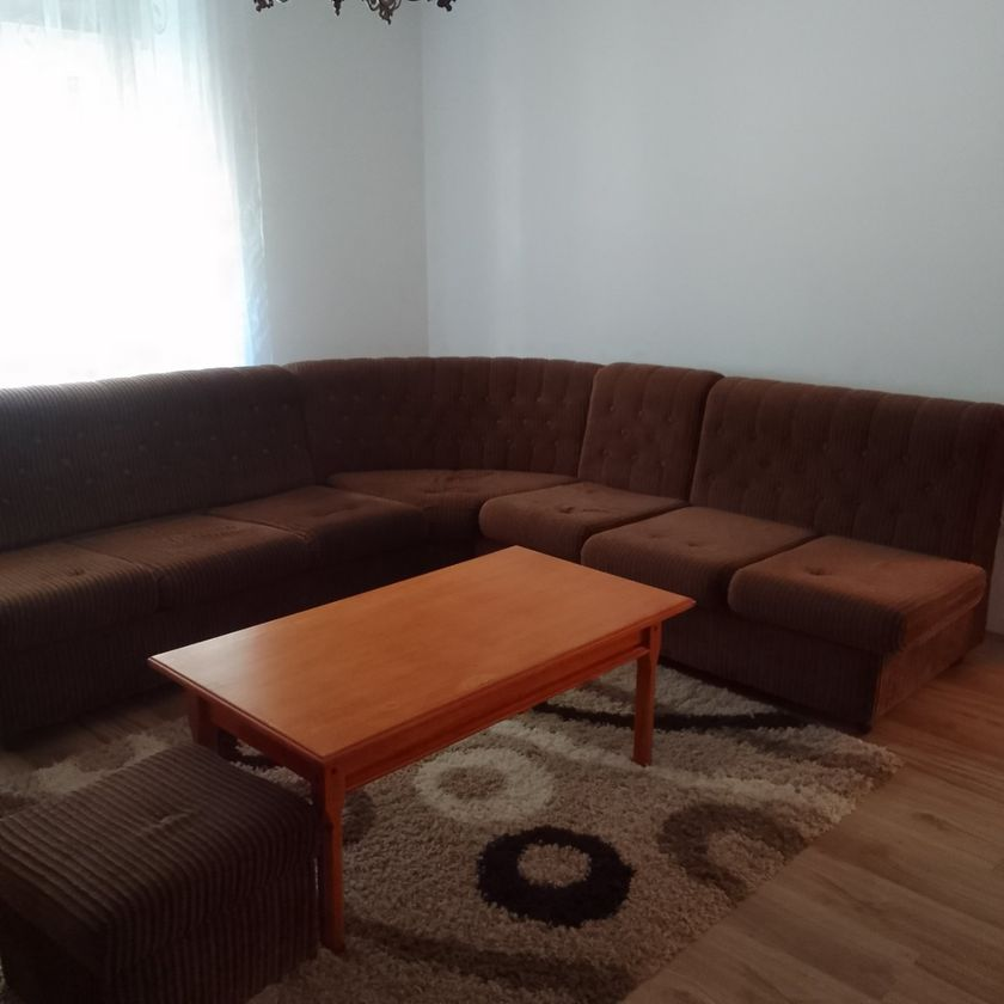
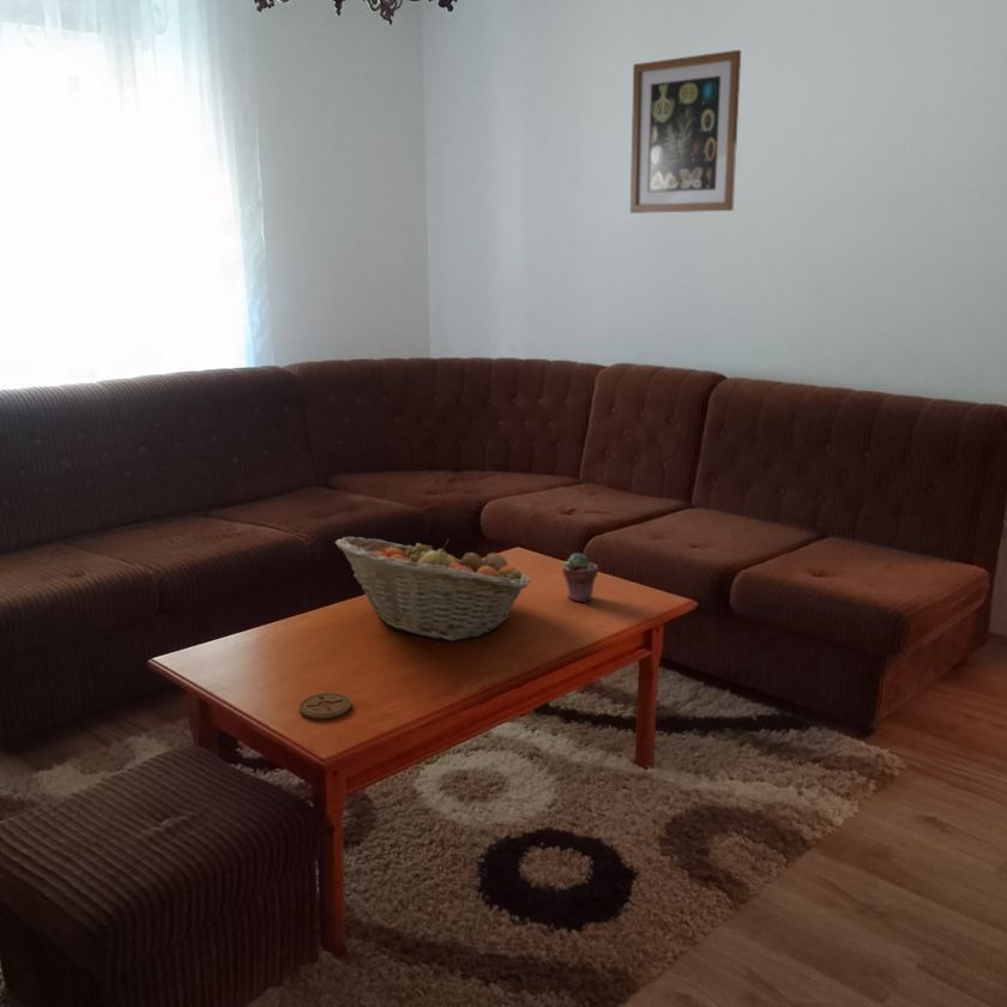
+ potted succulent (579, 574)
+ fruit basket (432, 577)
+ wall art (682, 135)
+ coaster (325, 705)
